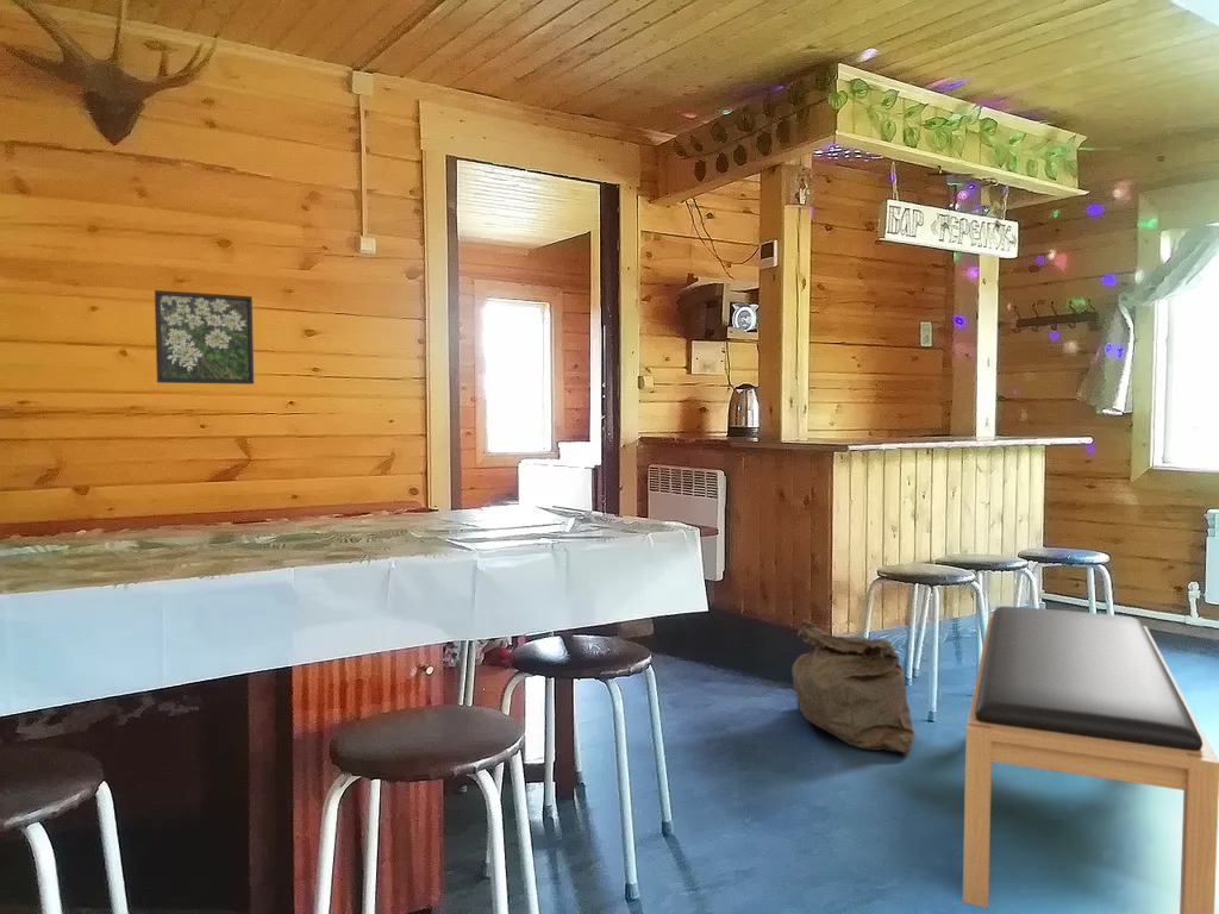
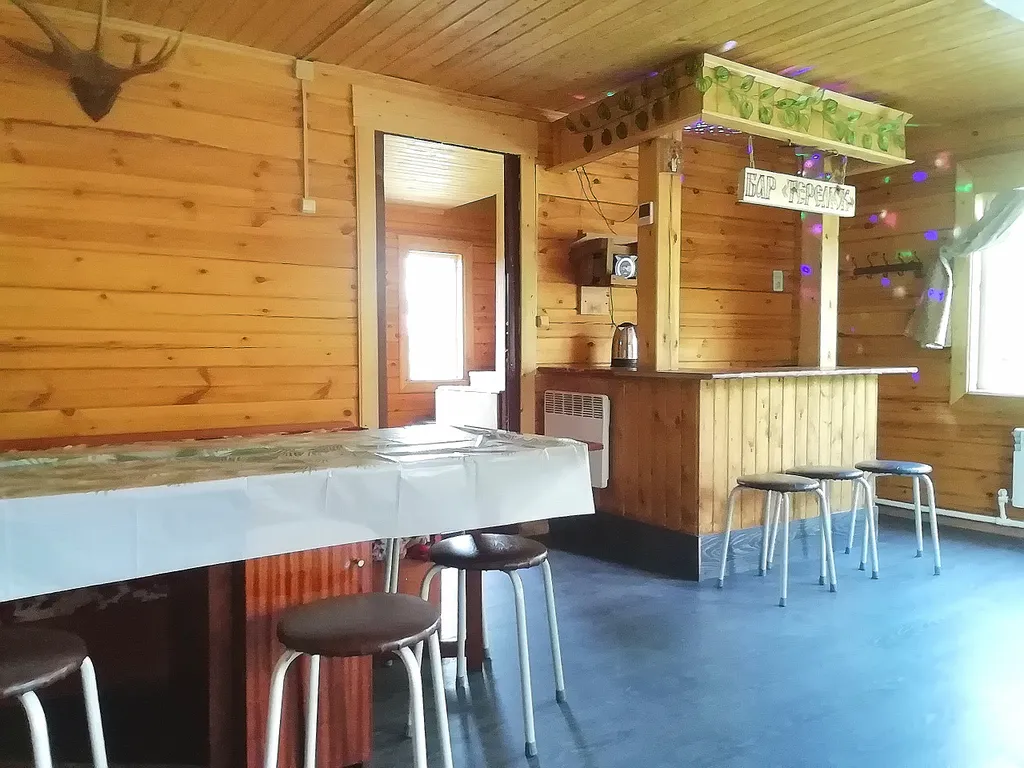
- bag (849, 678)
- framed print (205, 338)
- bench (1071, 730)
